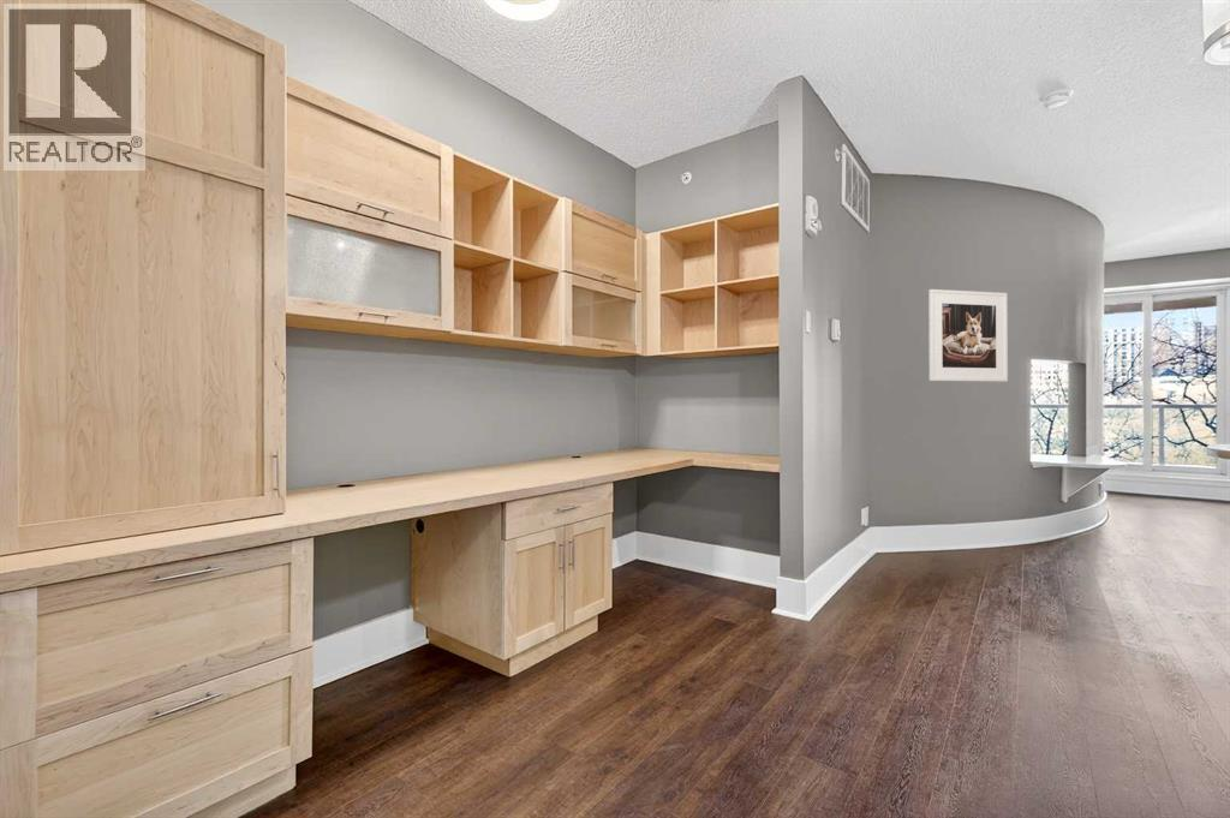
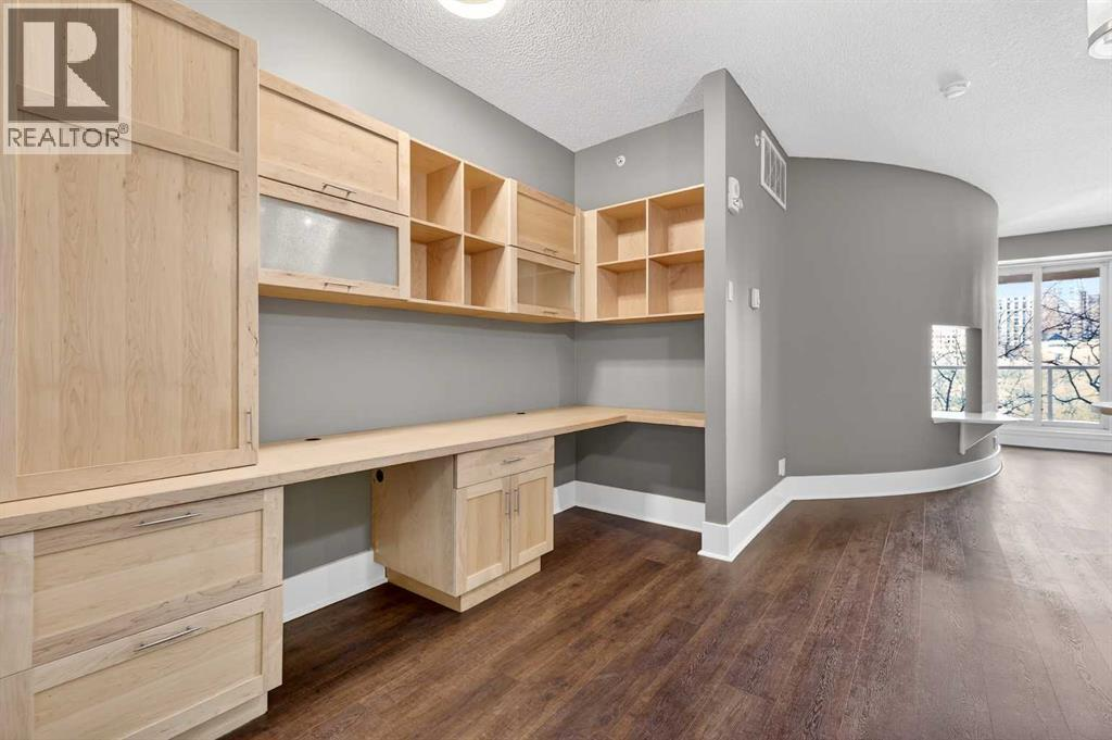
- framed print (968, 335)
